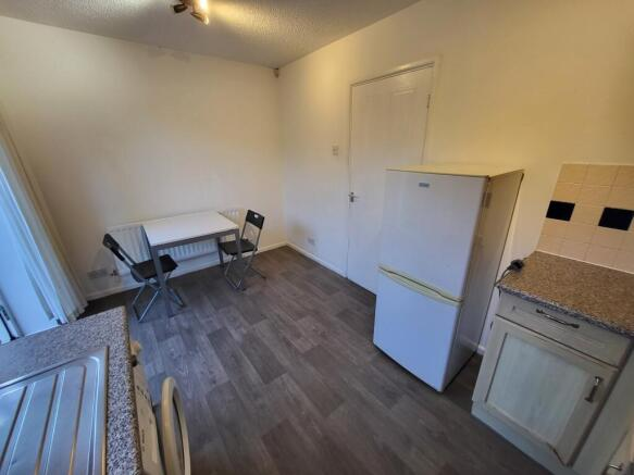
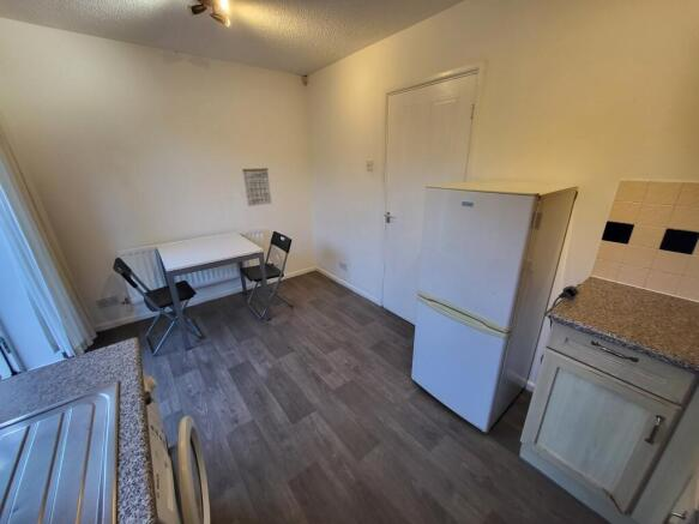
+ calendar (257, 182)
